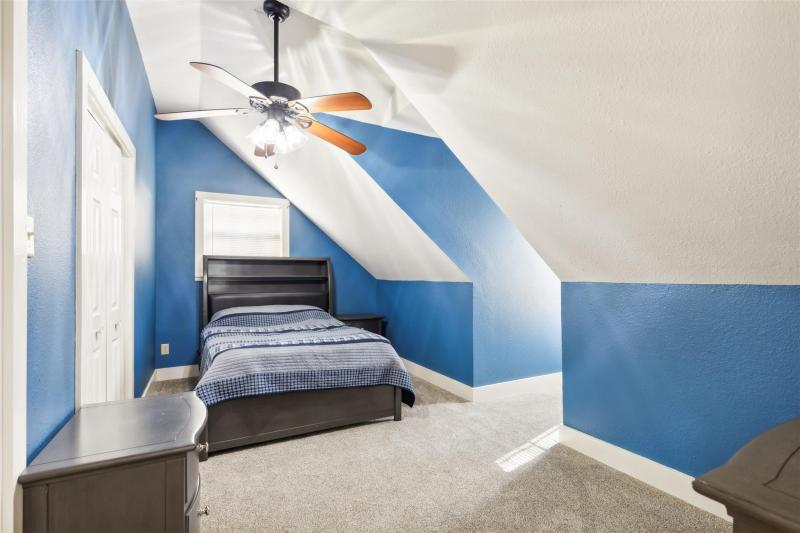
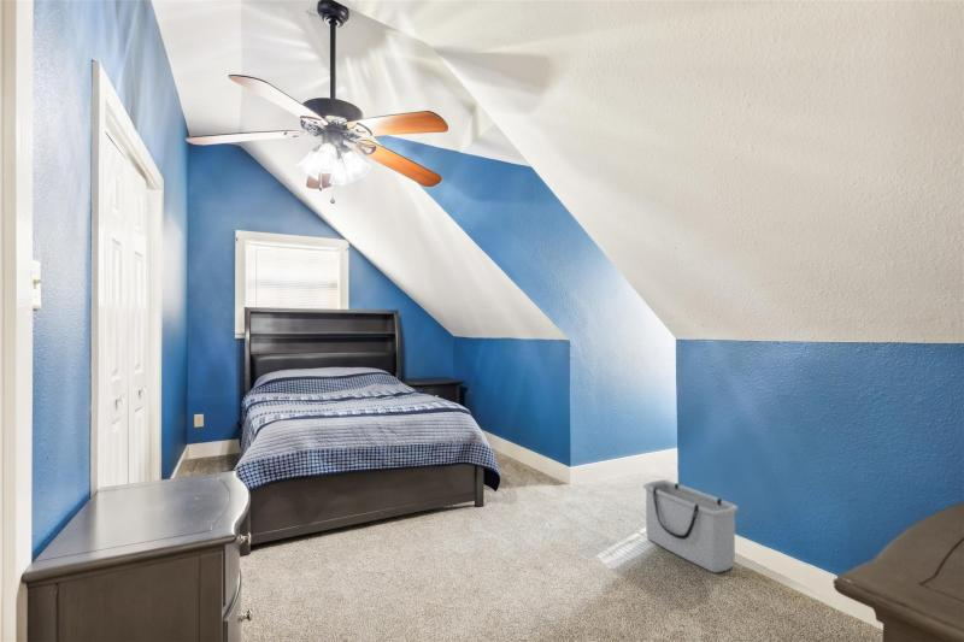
+ storage bin (687, 523)
